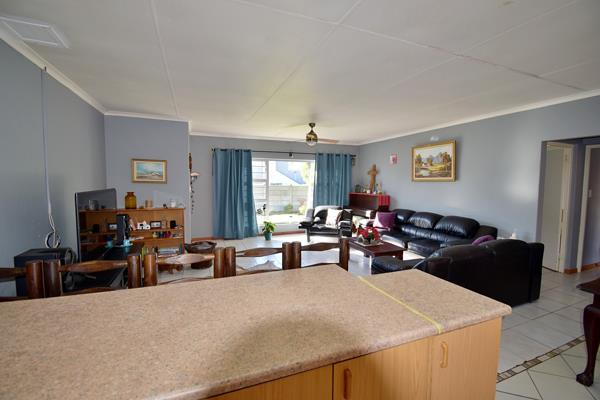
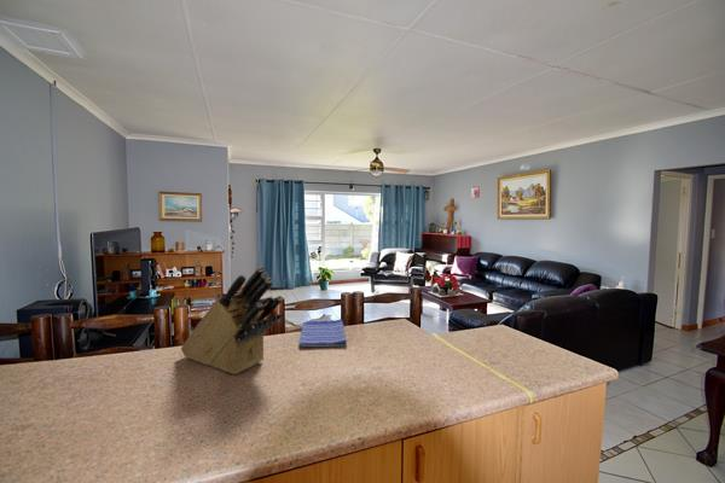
+ knife block (230, 314)
+ dish towel (323, 331)
